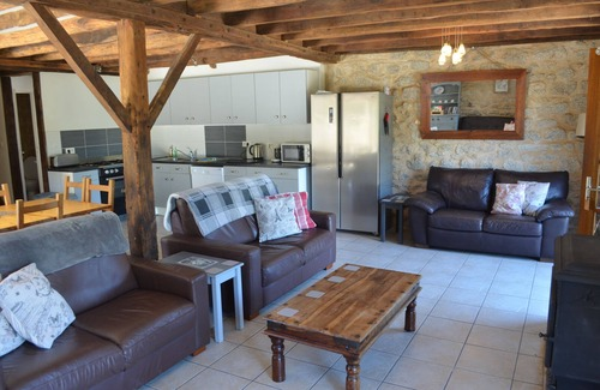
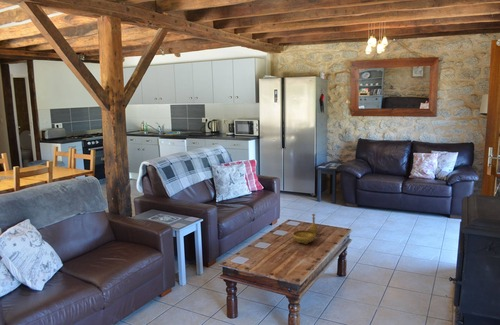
+ decorative bowl (310, 228)
